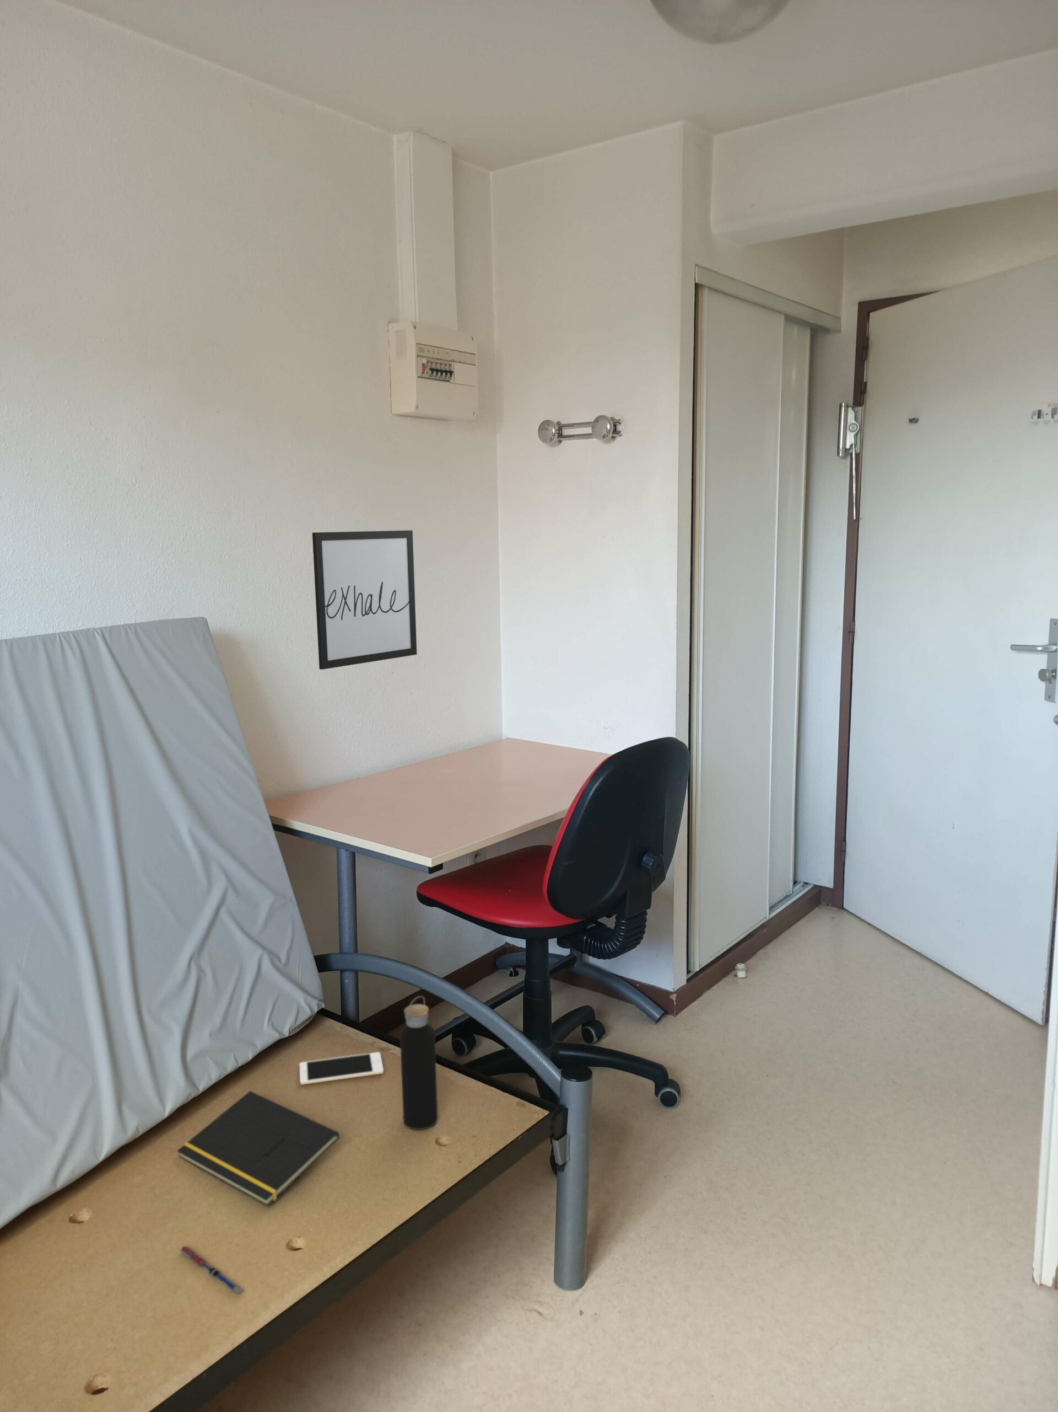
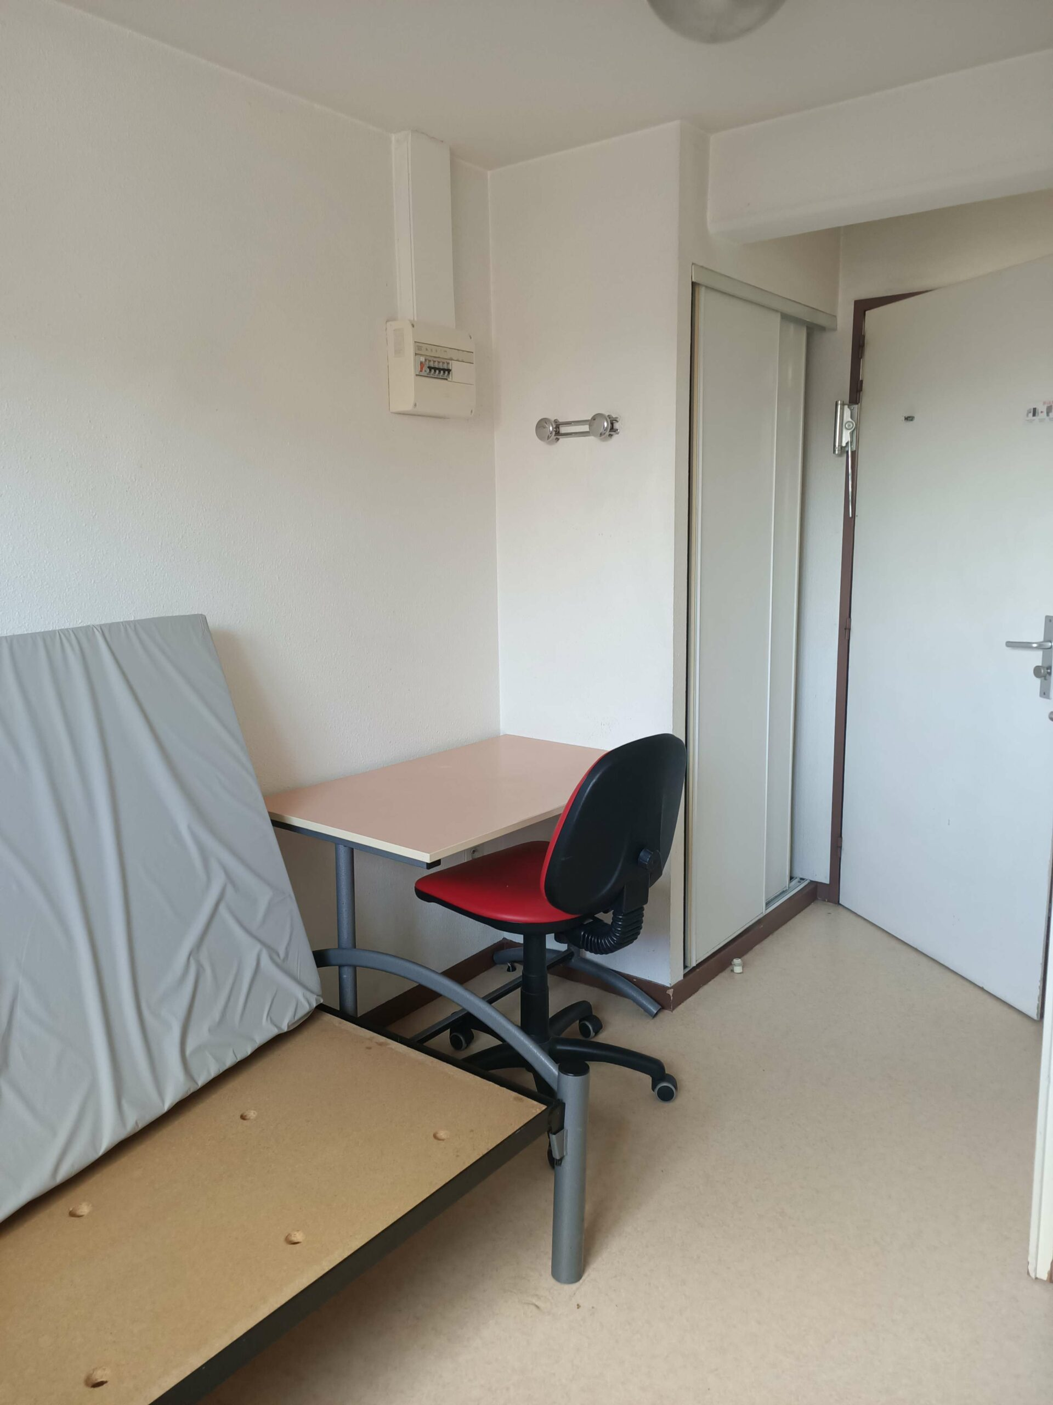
- wall art (368, 597)
- water bottle (418, 1060)
- notepad (258, 1144)
- cell phone (341, 1067)
- pen (210, 1269)
